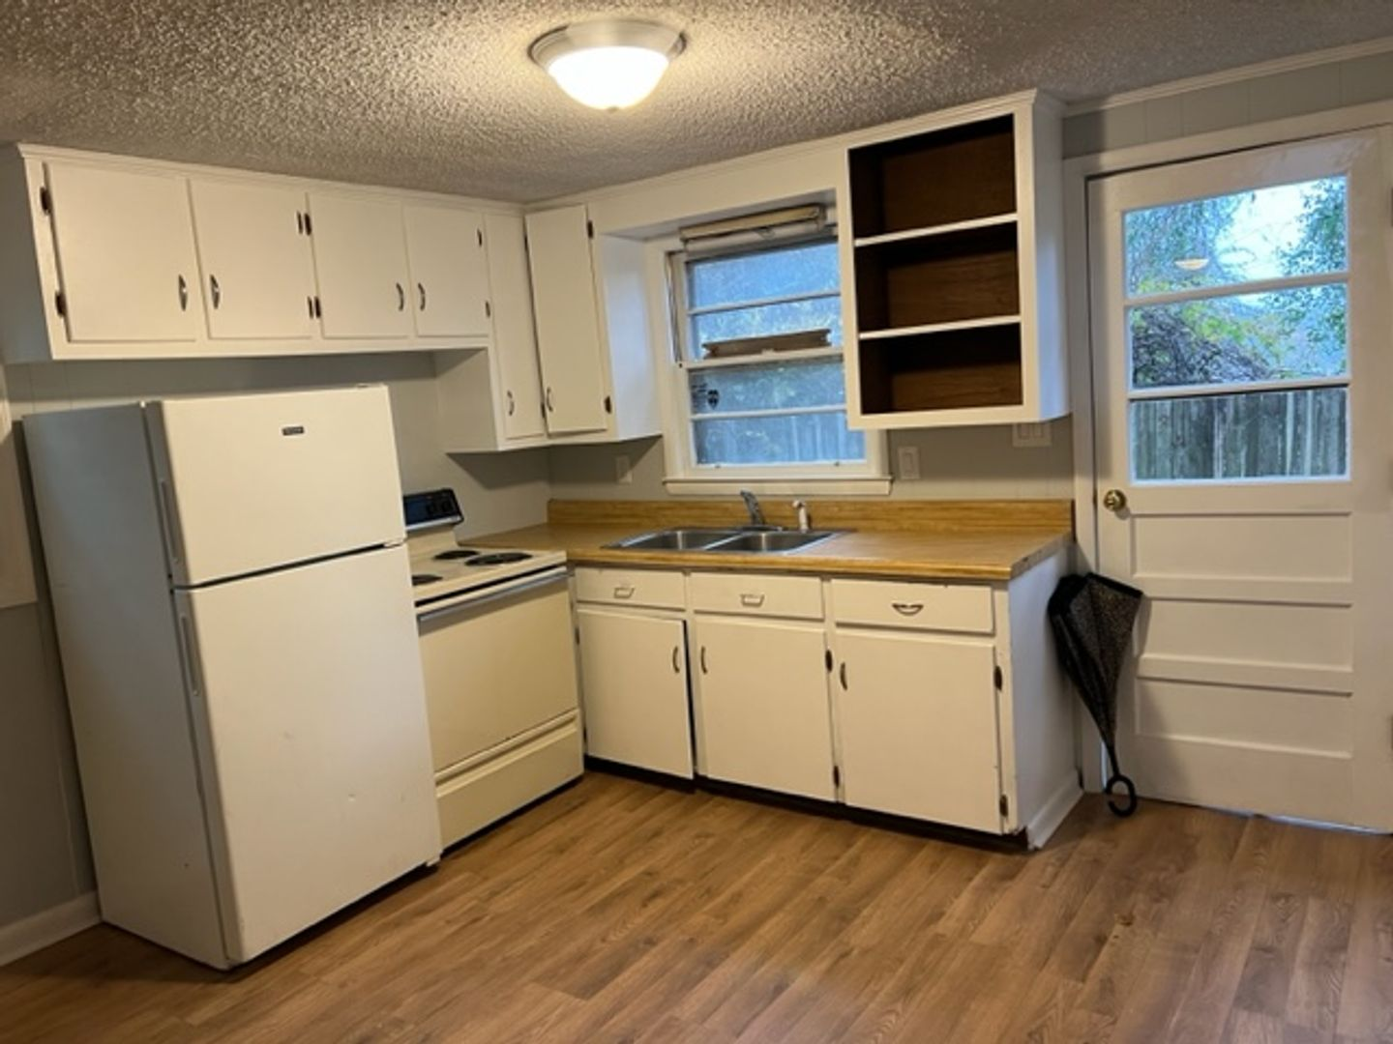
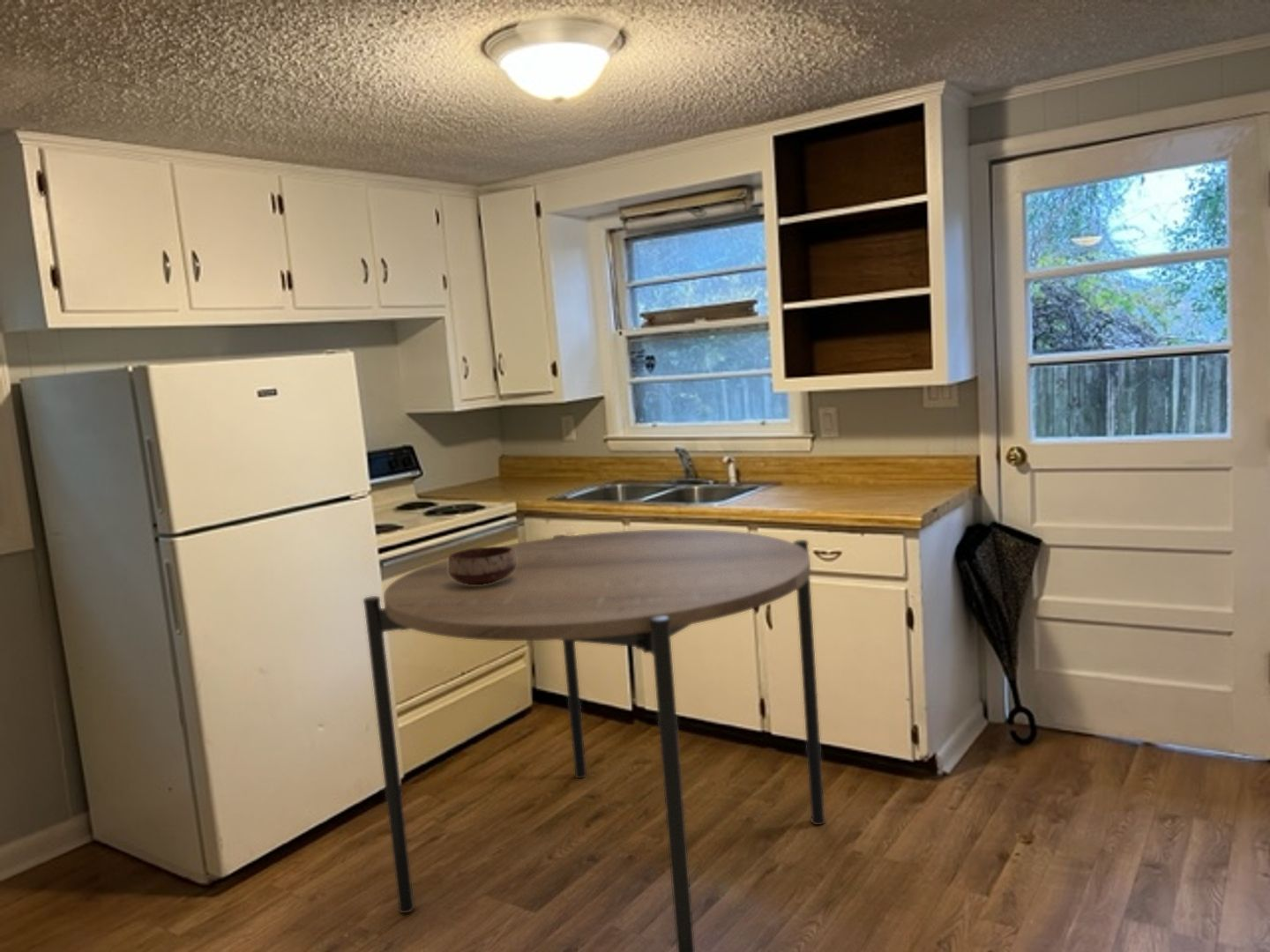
+ bowl (482, 566)
+ dining table (581, 718)
